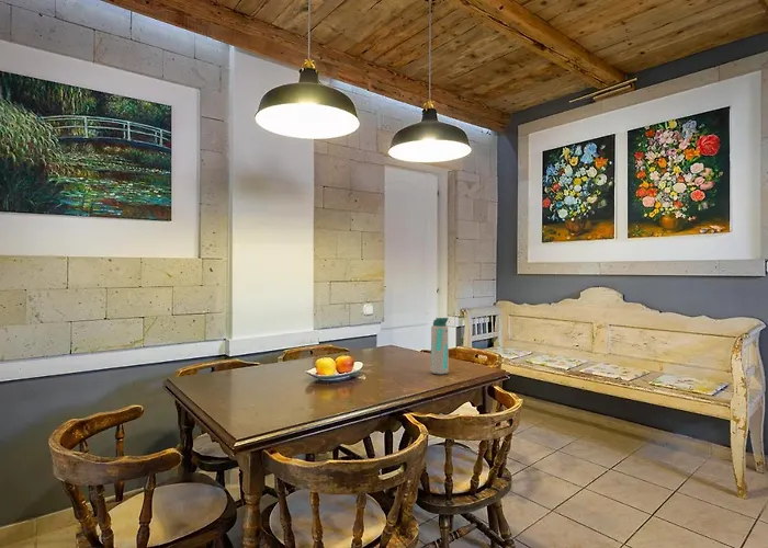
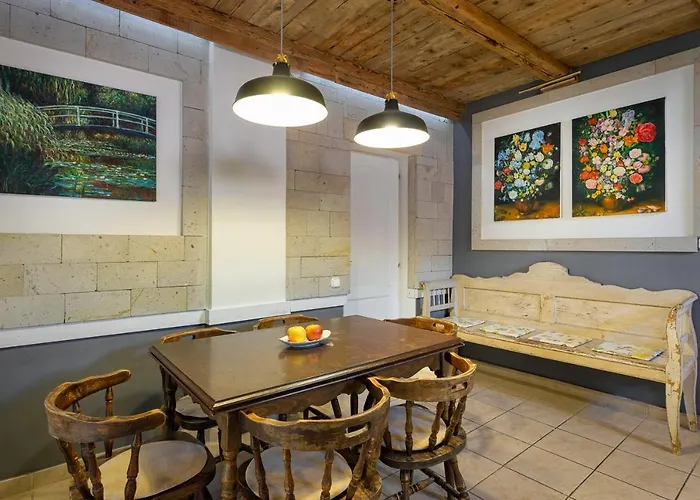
- water bottle (440, 344)
